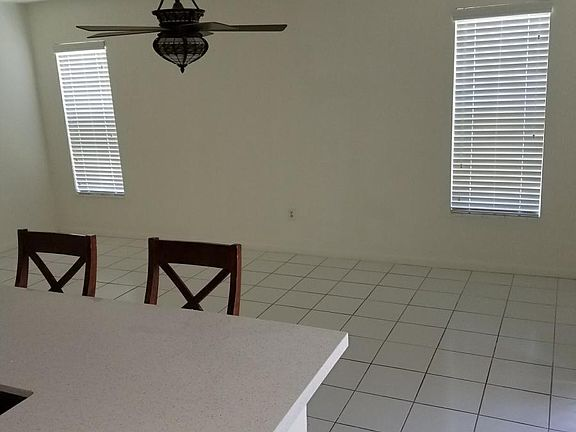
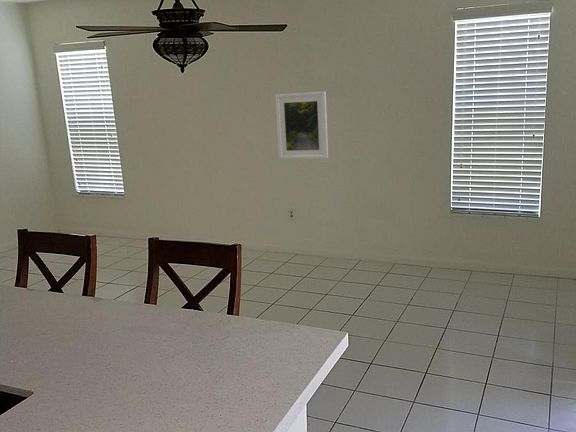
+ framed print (301, 126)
